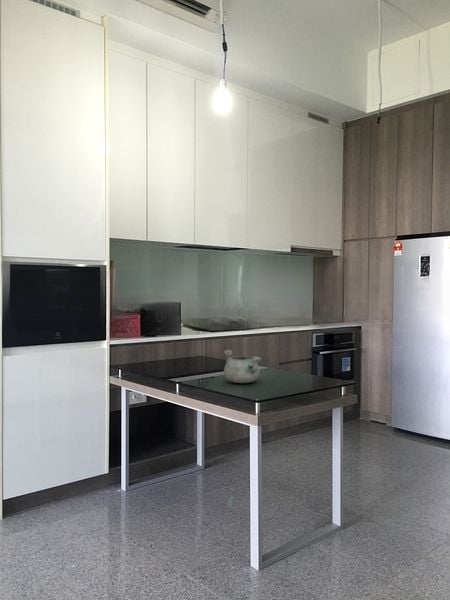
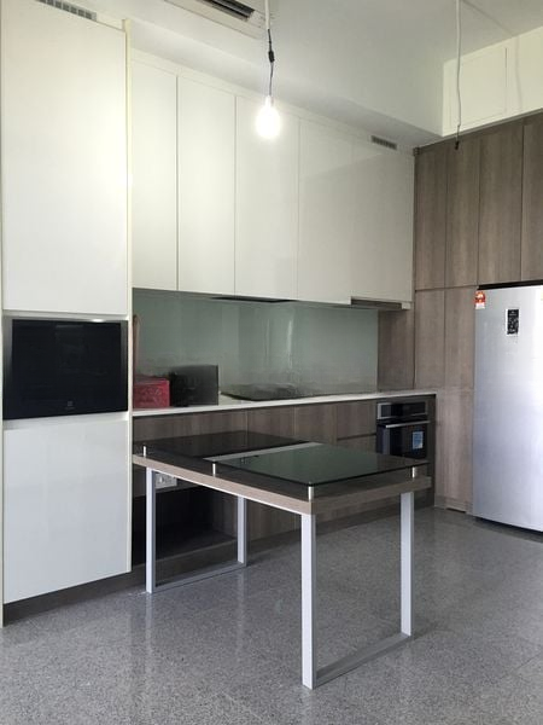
- decorative bowl (242, 367)
